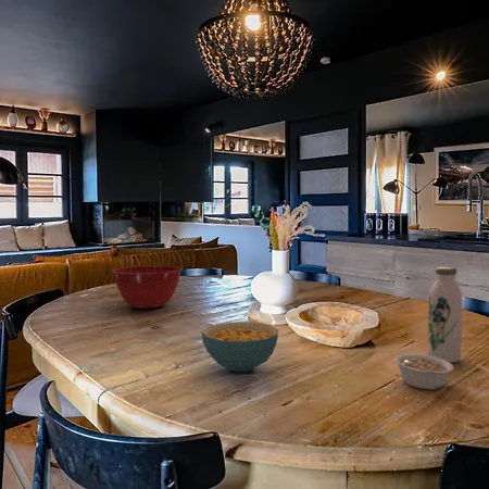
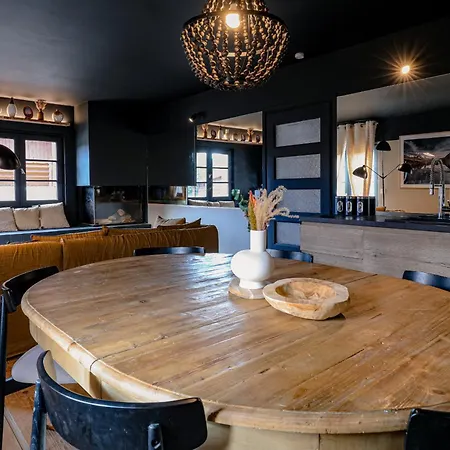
- mixing bowl (148, 287)
- cereal bowl (240, 349)
- legume (424, 371)
- water bottle (444, 313)
